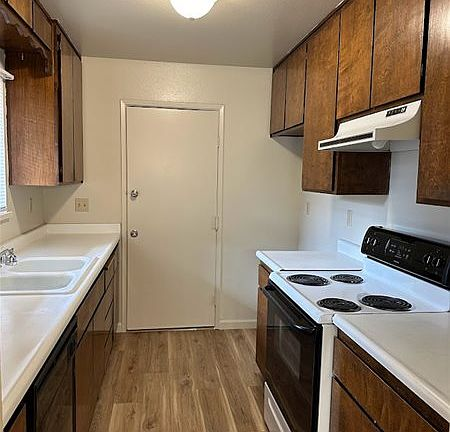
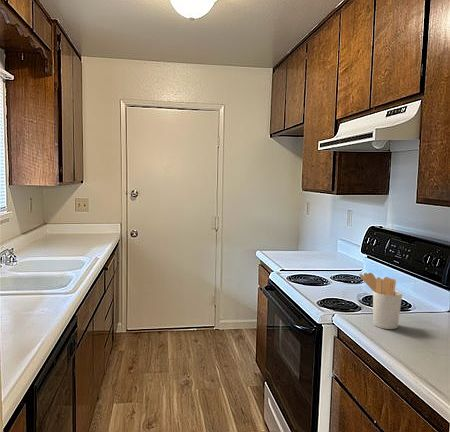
+ utensil holder (379, 298)
